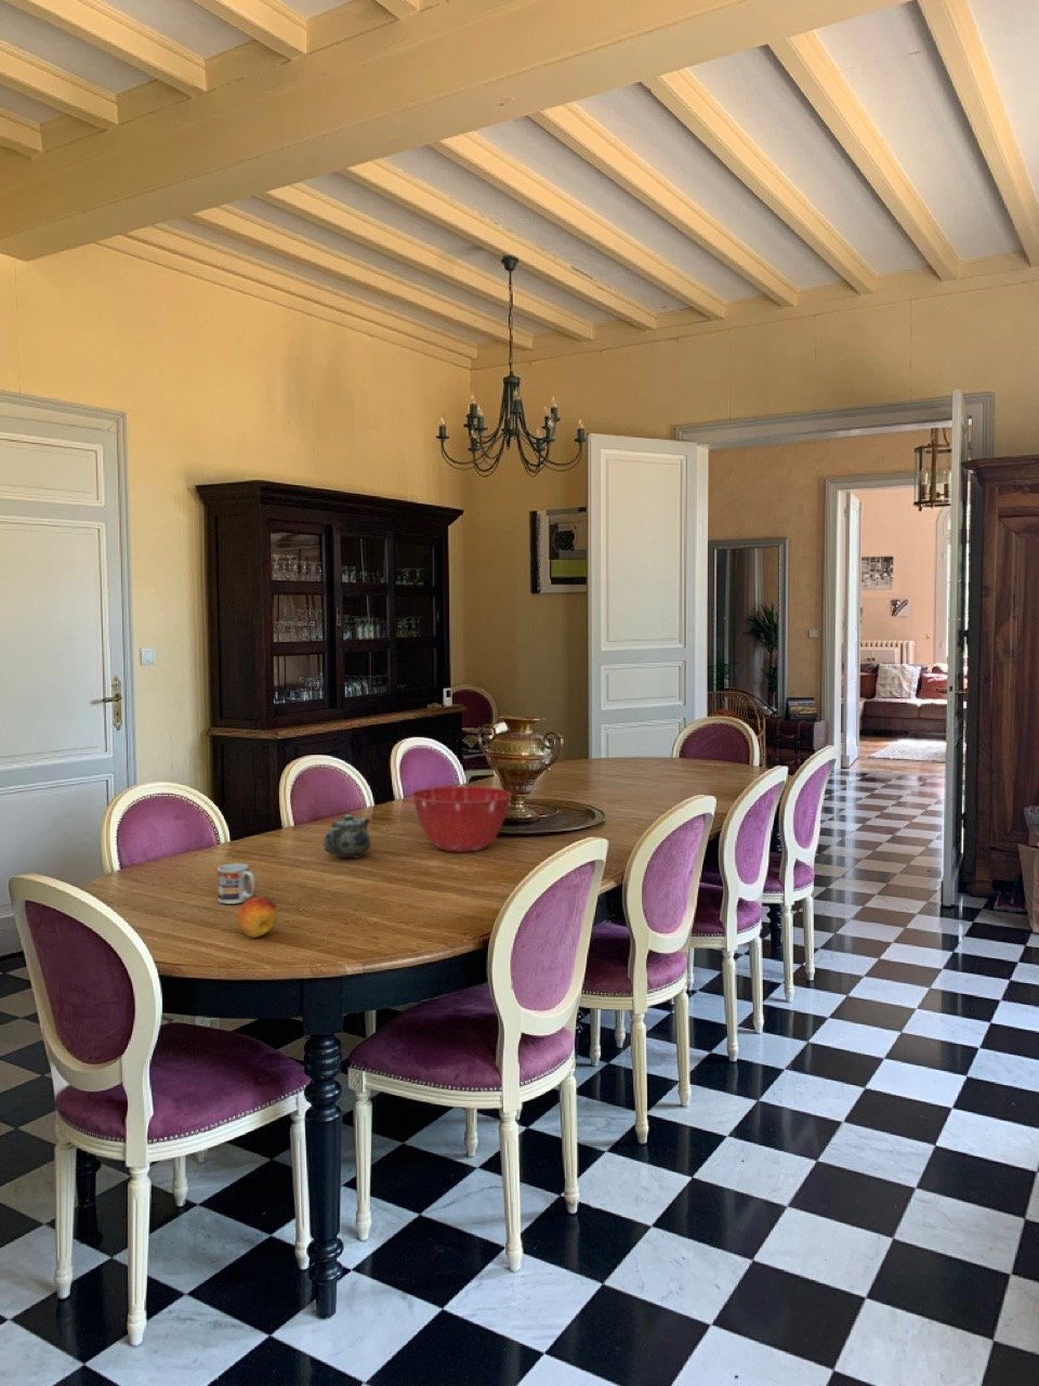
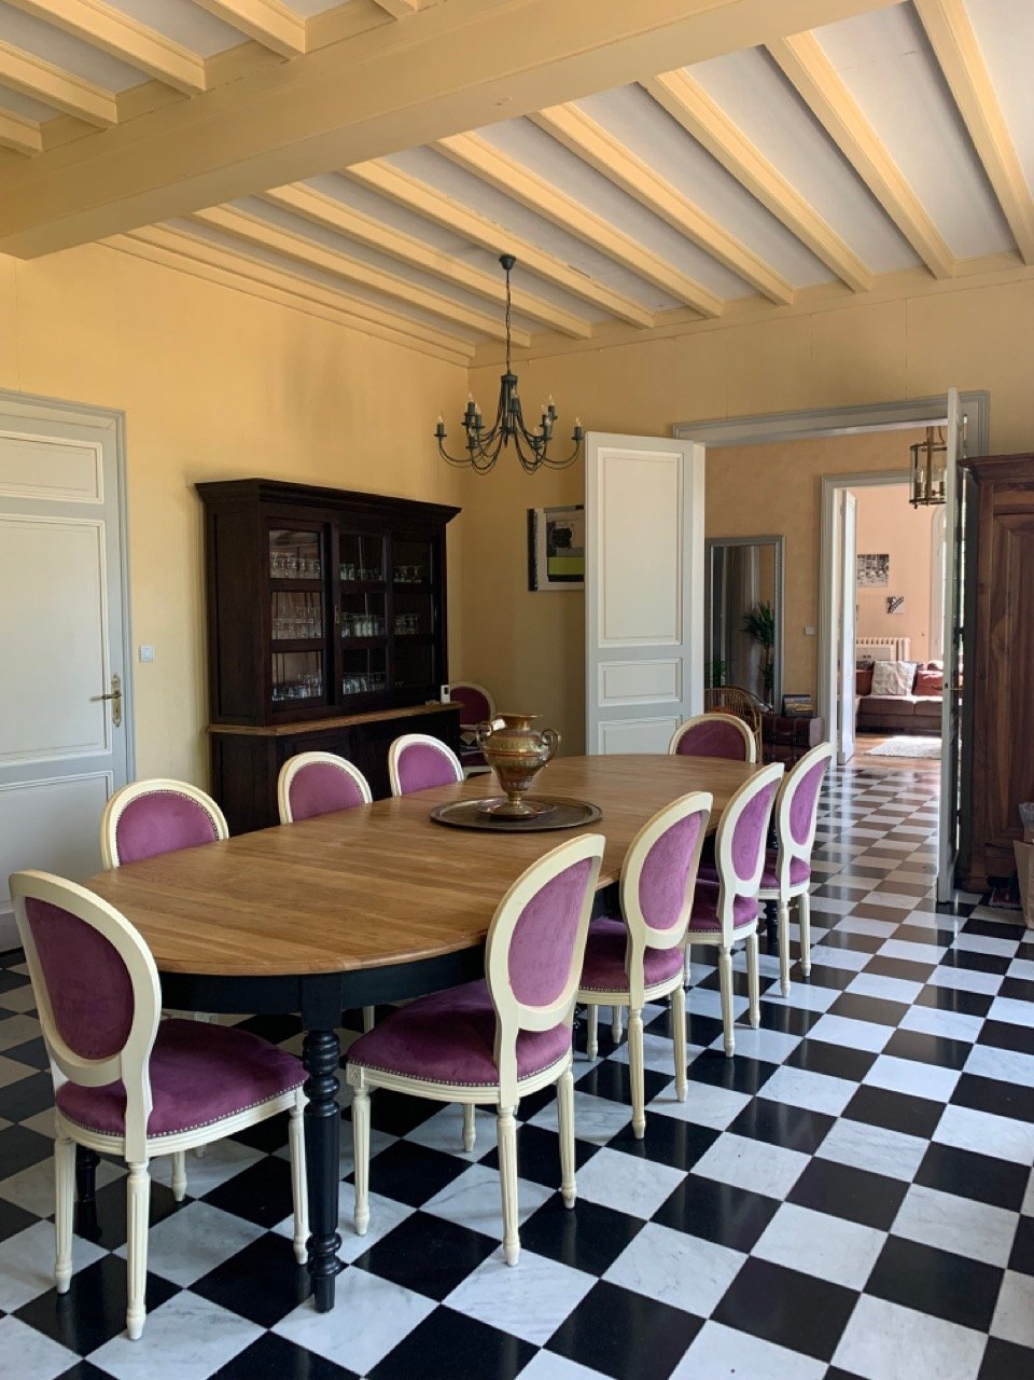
- mixing bowl (462, 820)
- chinaware (347, 835)
- cup (238, 884)
- fruit (256, 916)
